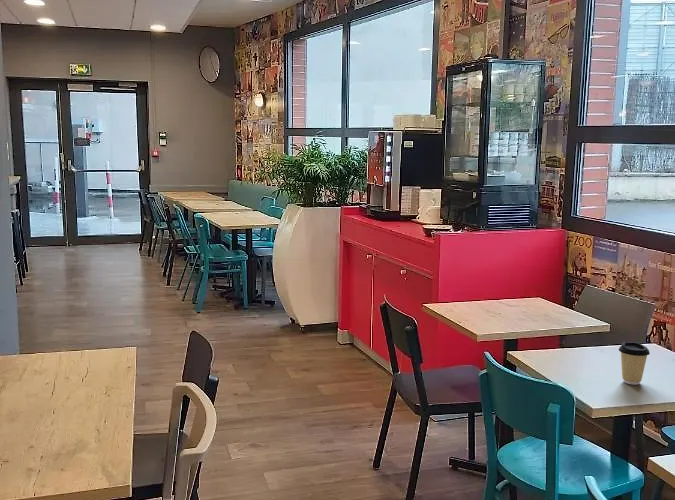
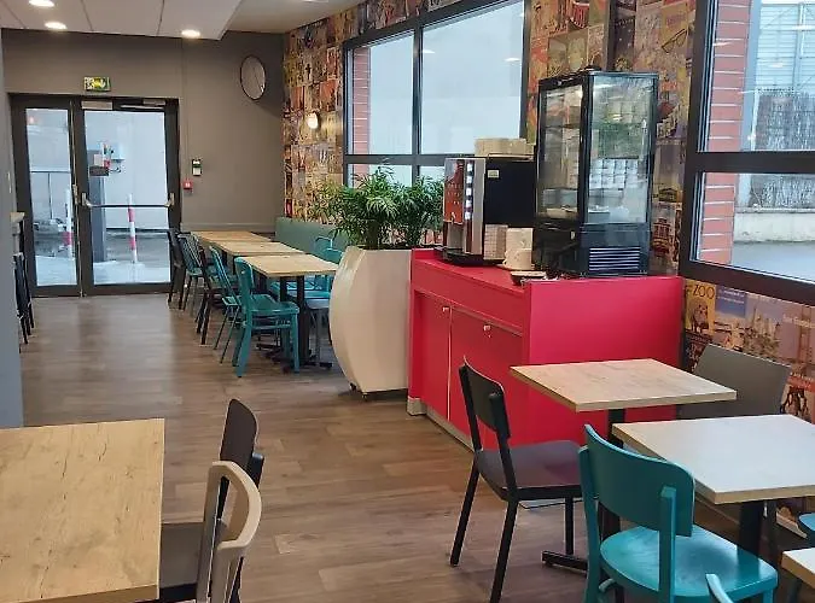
- coffee cup (633, 363)
